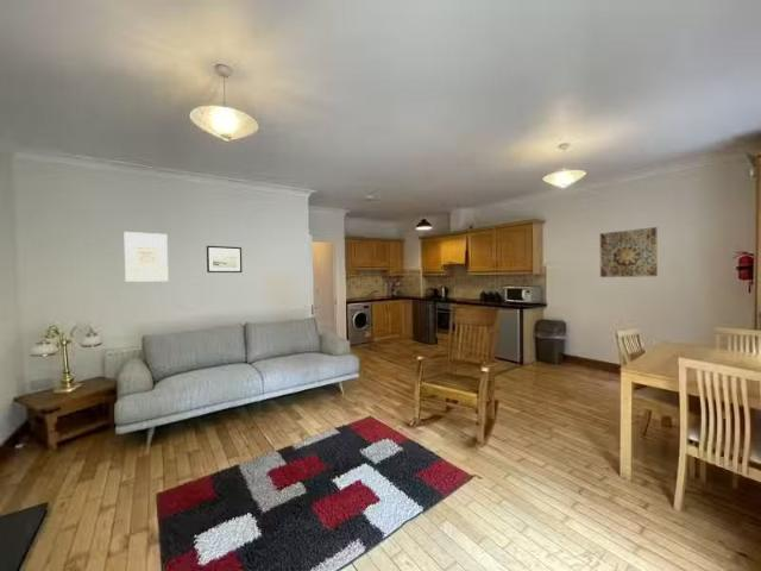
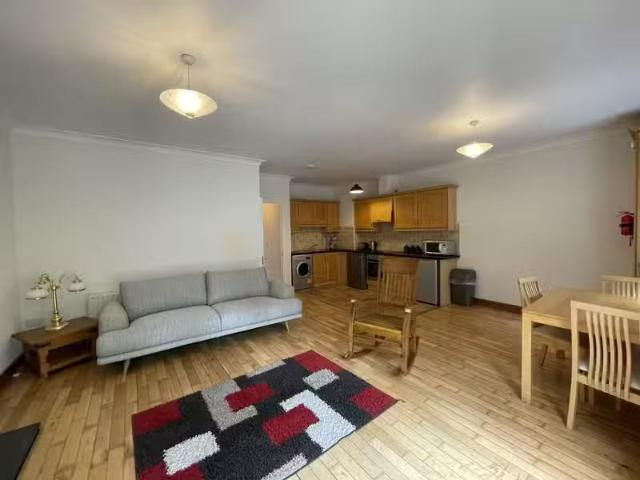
- wall art (146, 257)
- wall art (225, 259)
- wall art (627, 253)
